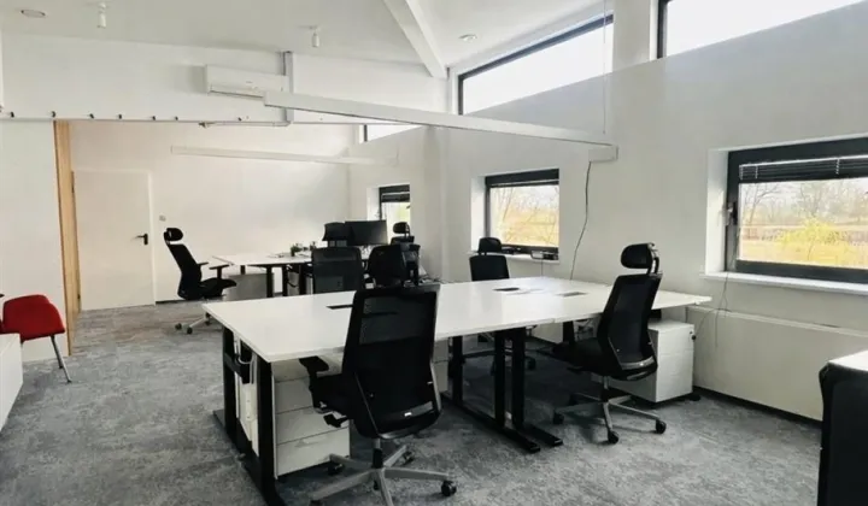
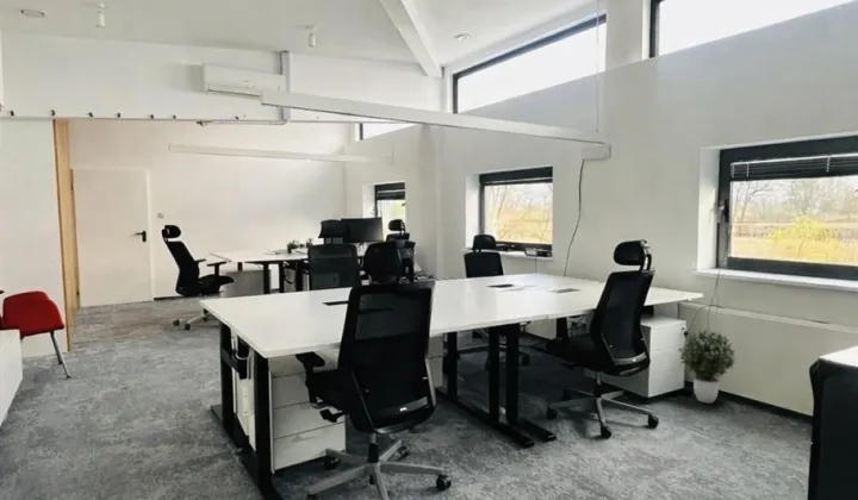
+ potted plant (707, 365)
